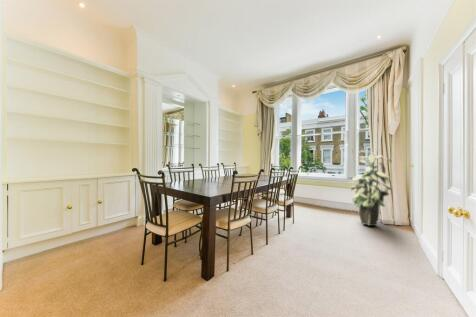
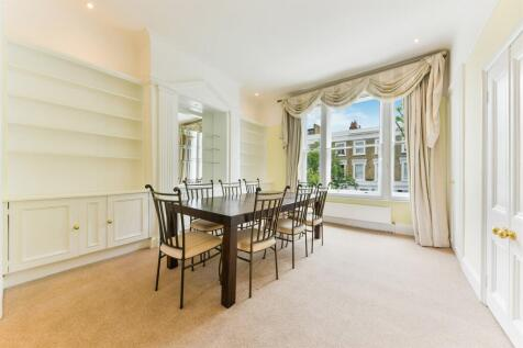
- indoor plant (369, 187)
